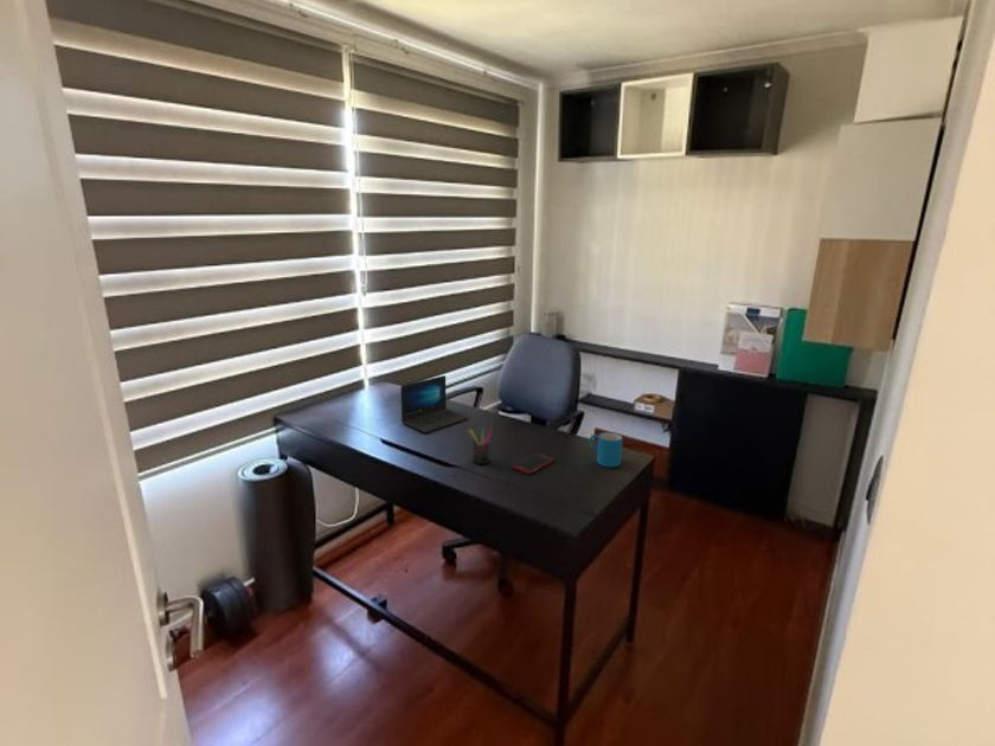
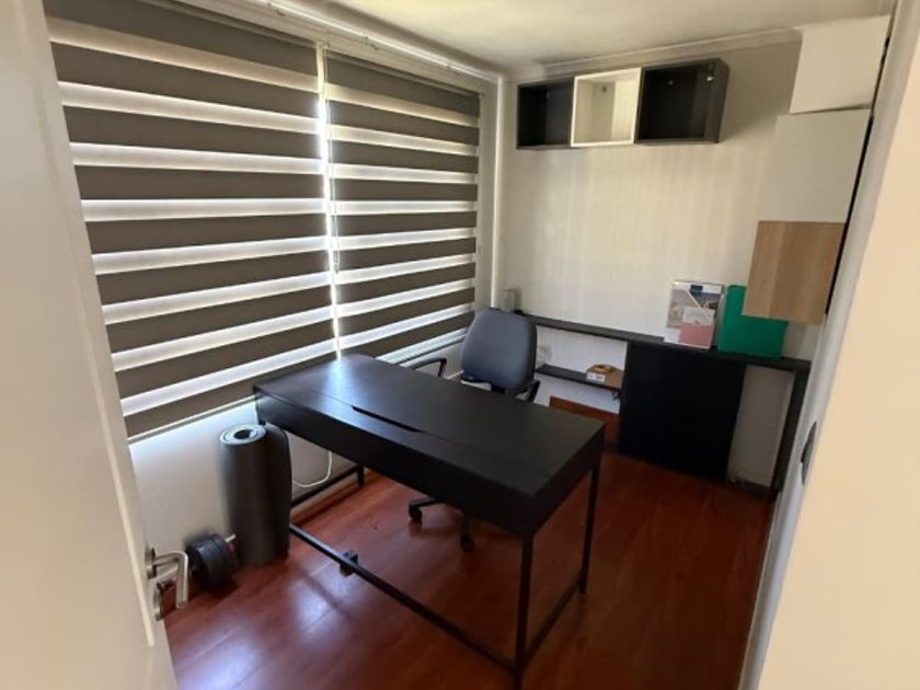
- cell phone (533, 463)
- pen holder (482, 443)
- mug (604, 448)
- laptop (435, 403)
